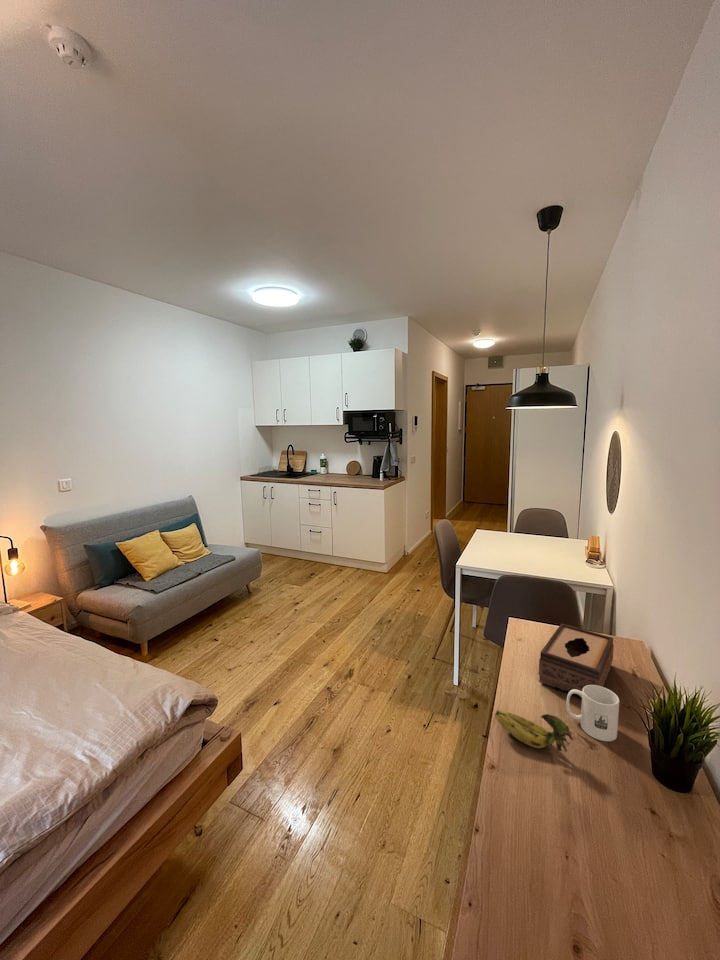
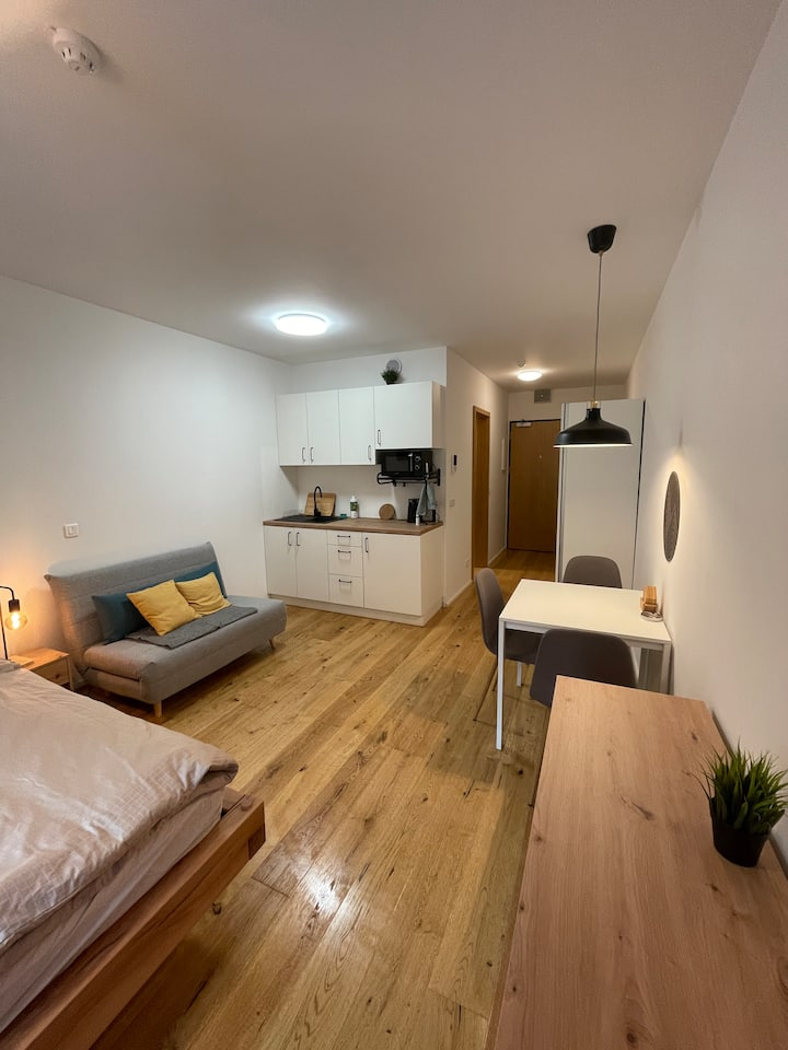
- mug (591, 709)
- banana (532, 725)
- tissue box (577, 659)
